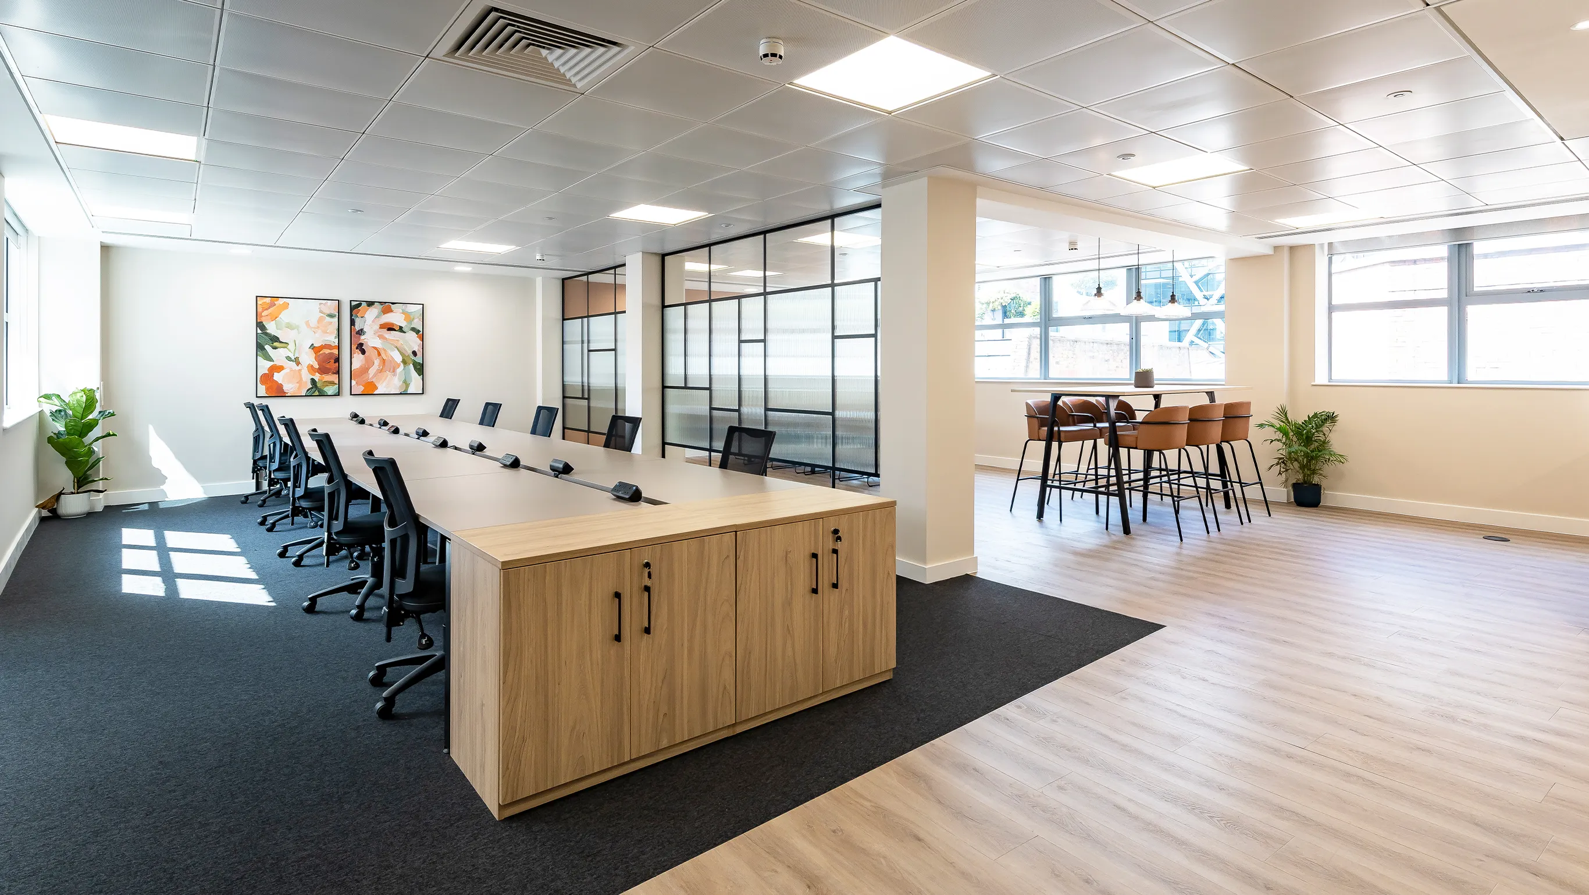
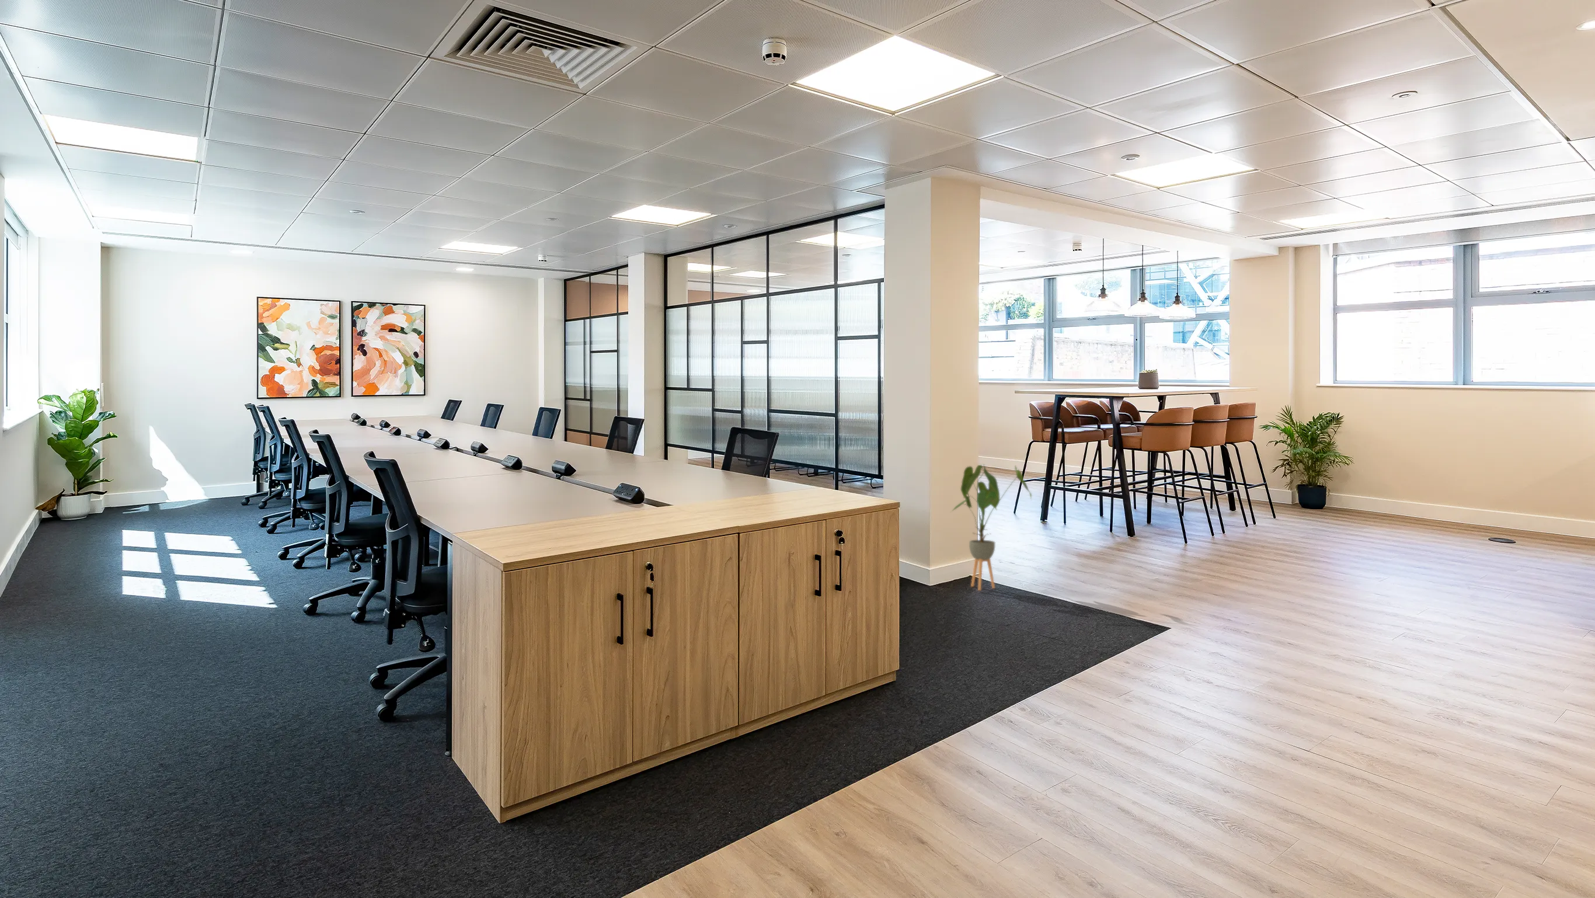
+ house plant (983, 525)
